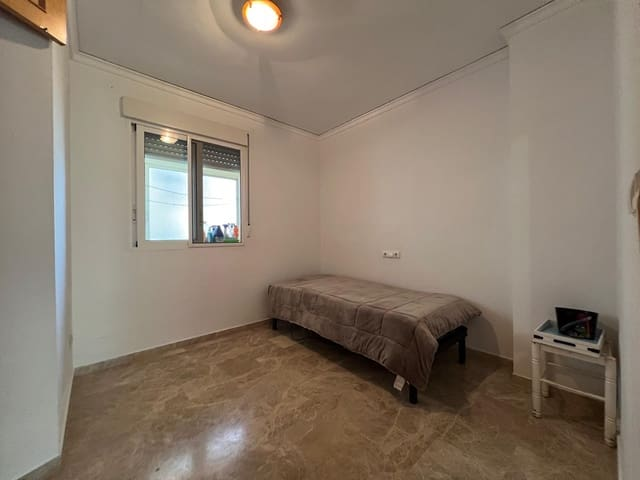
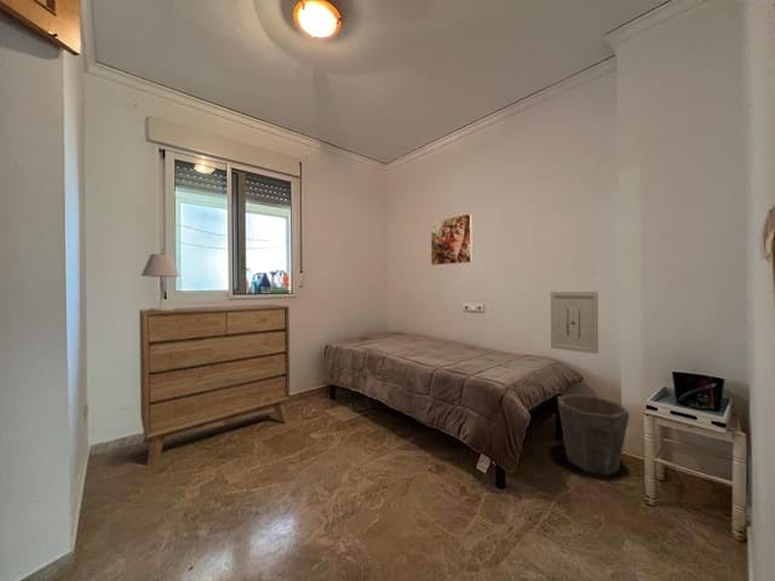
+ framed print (449, 241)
+ dresser (219, 369)
+ waste bin (590, 432)
+ wall art (573, 321)
+ table lamp (161, 282)
